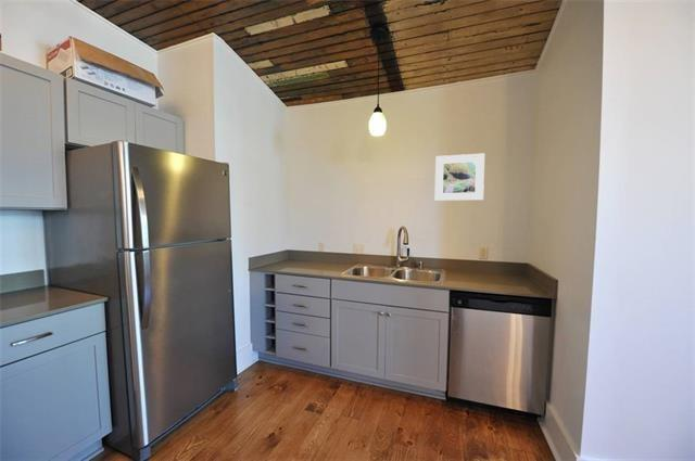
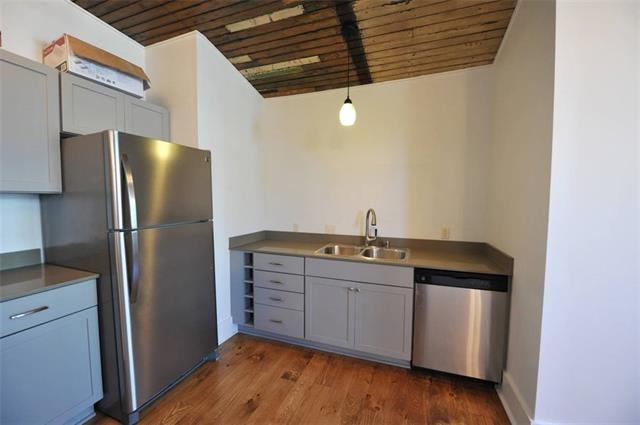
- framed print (458, 177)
